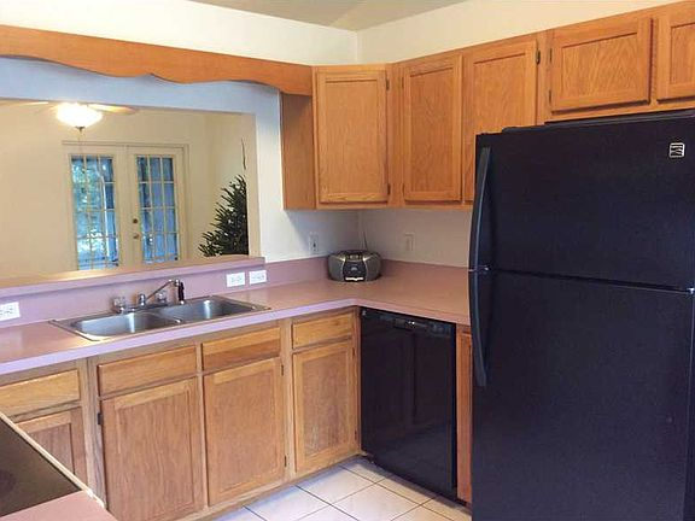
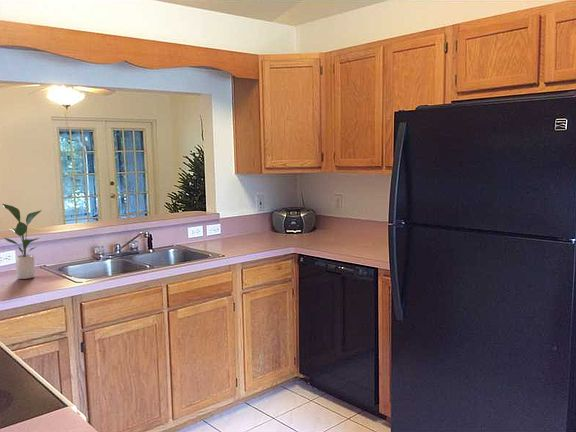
+ potted plant (23, 240)
